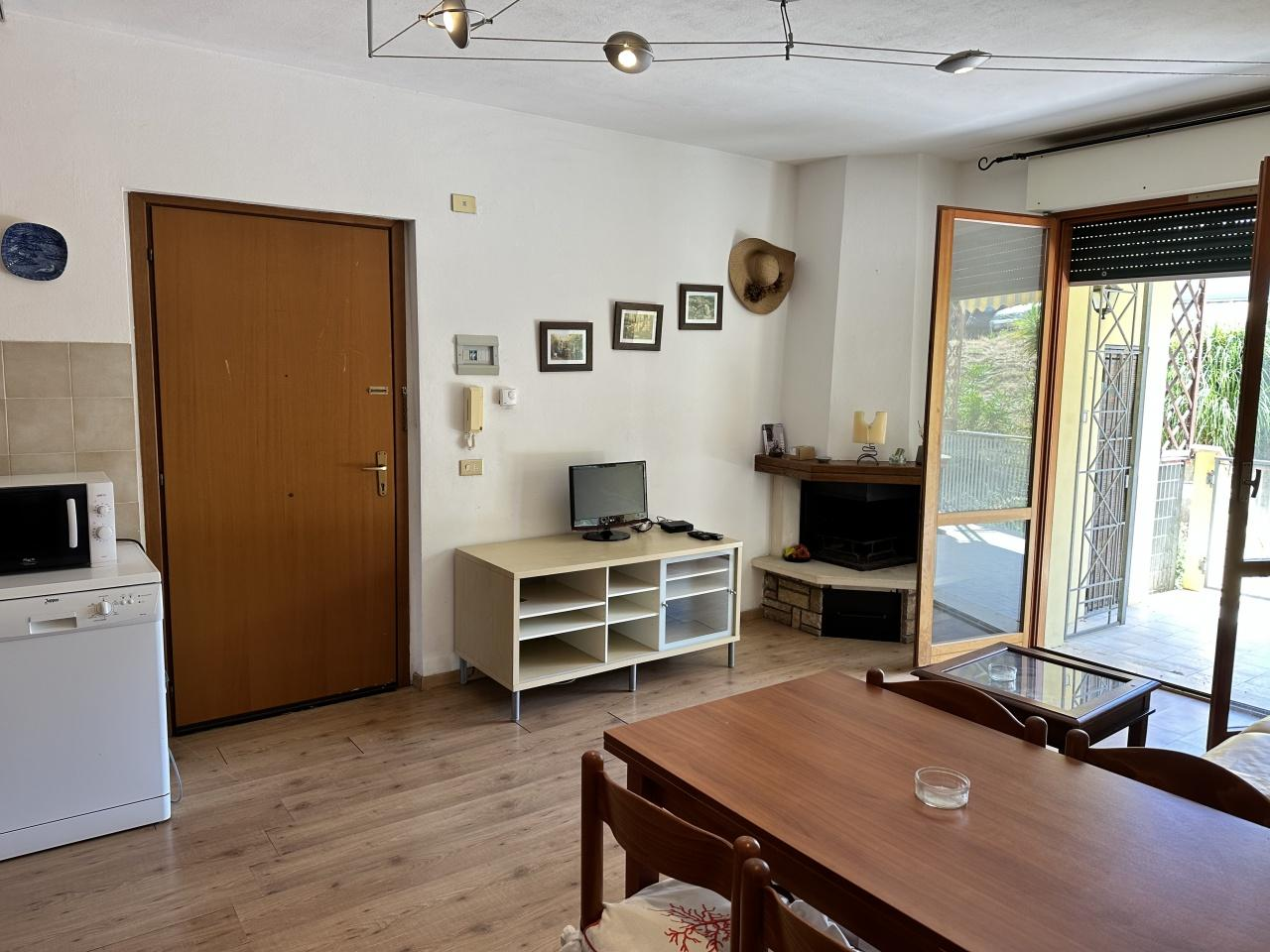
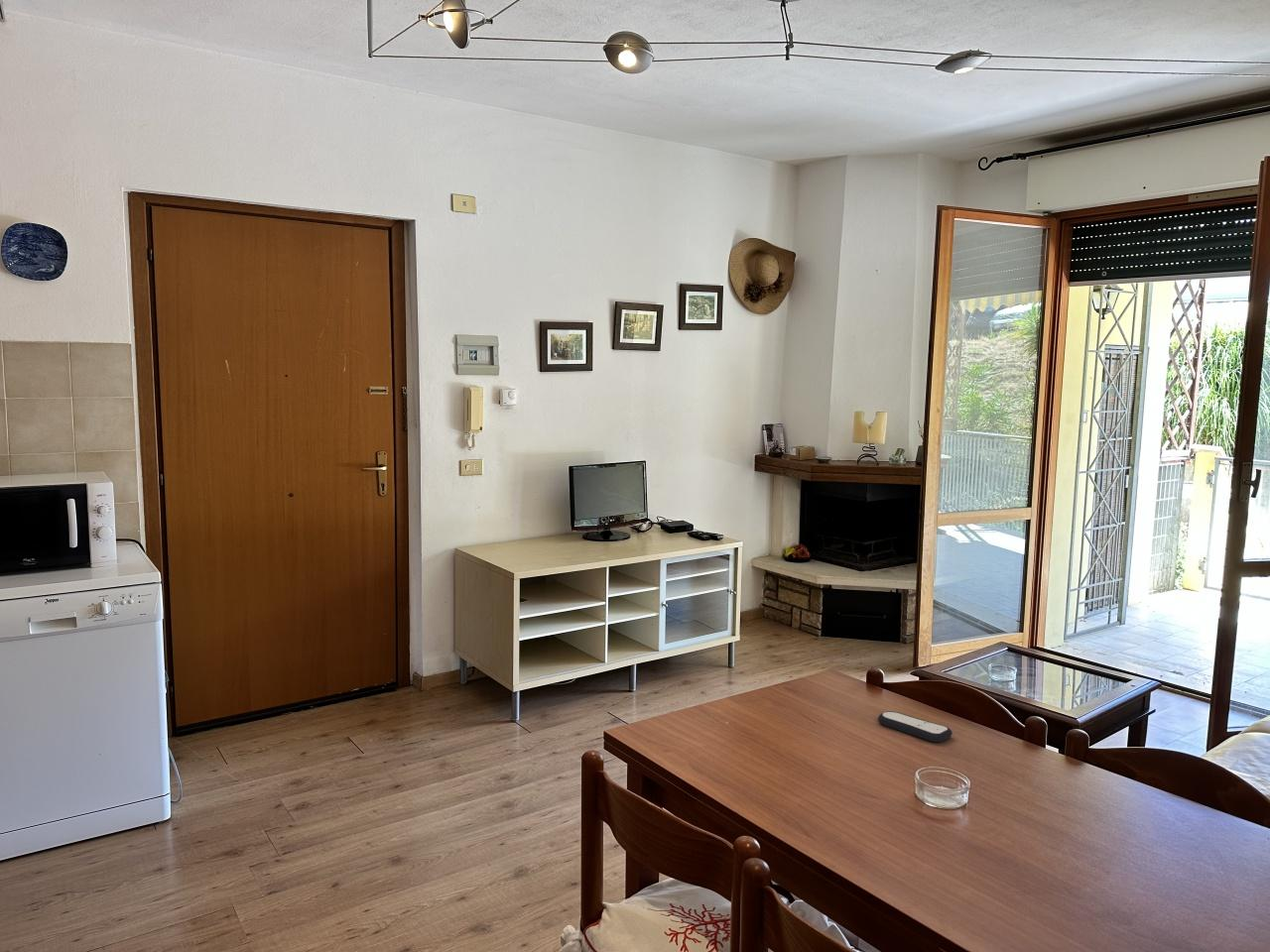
+ remote control (913, 725)
